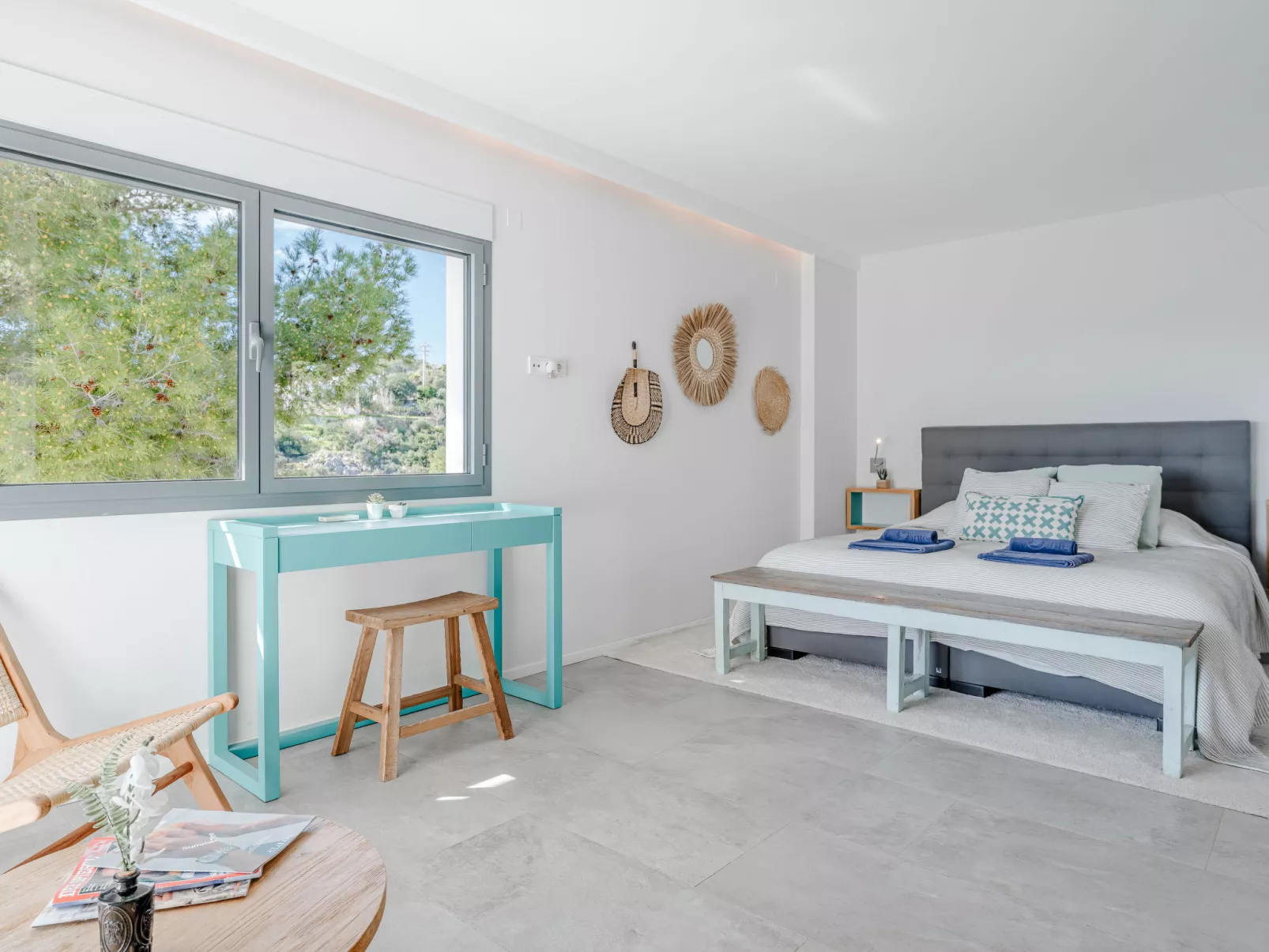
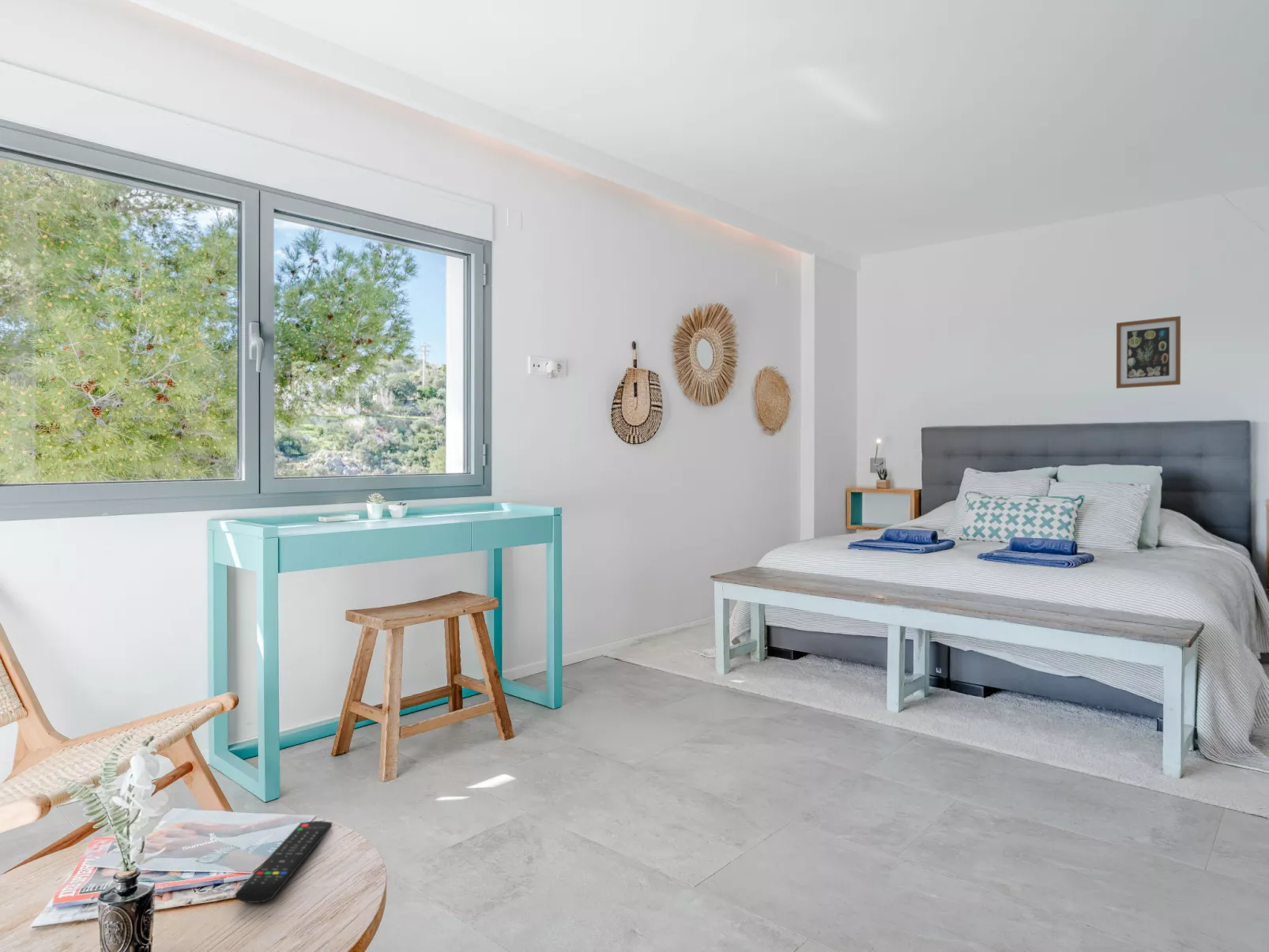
+ wall art (1147, 352)
+ remote control (288, 858)
